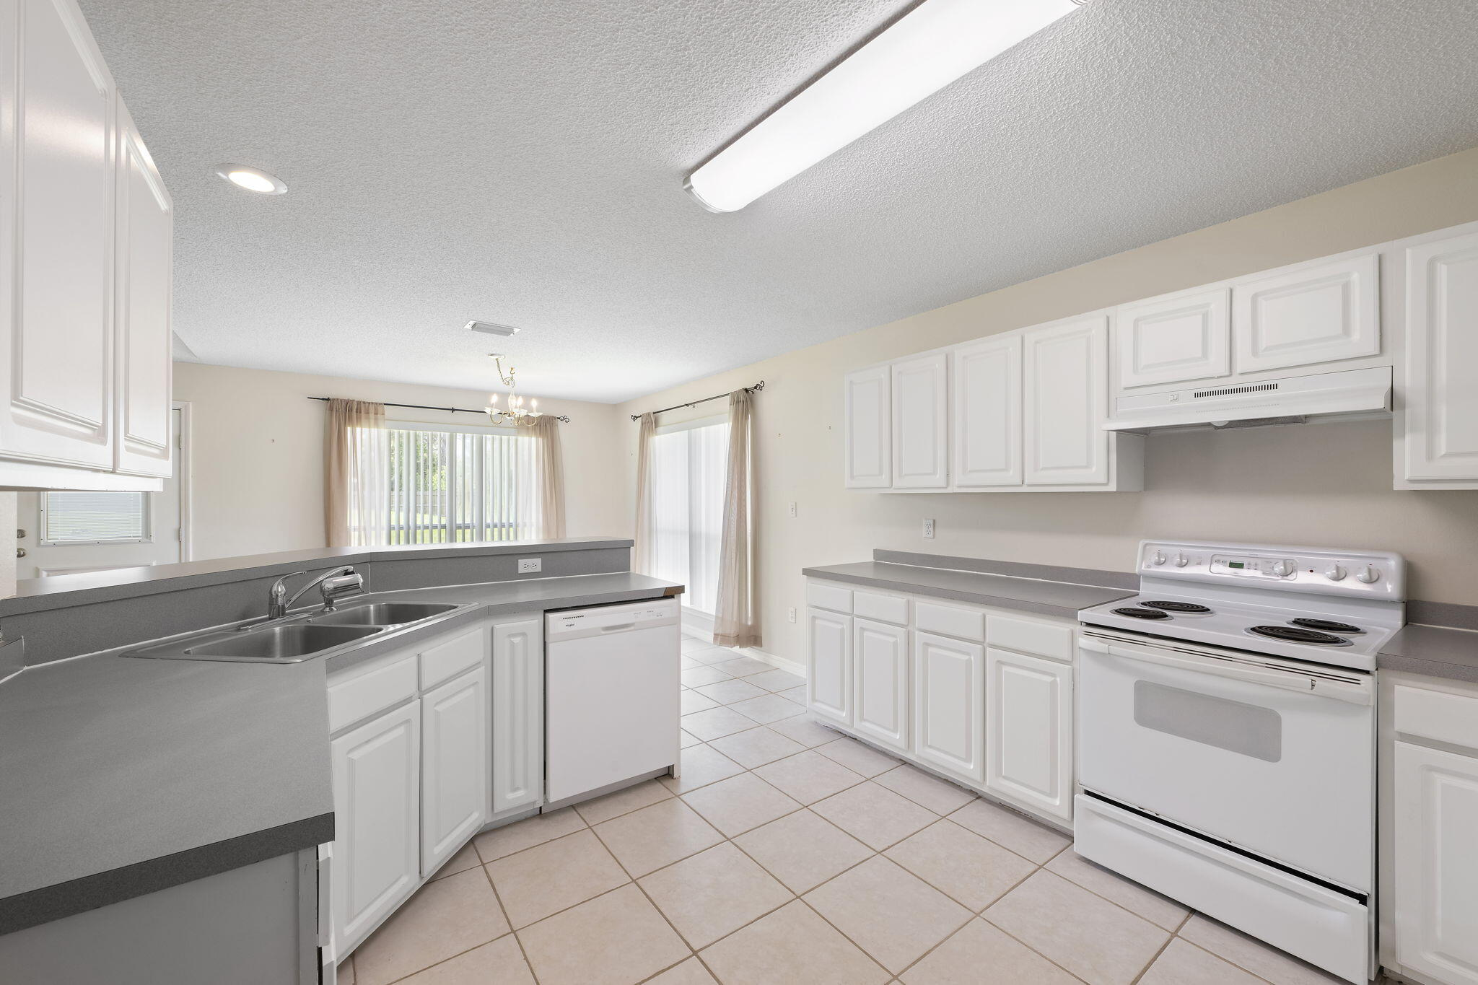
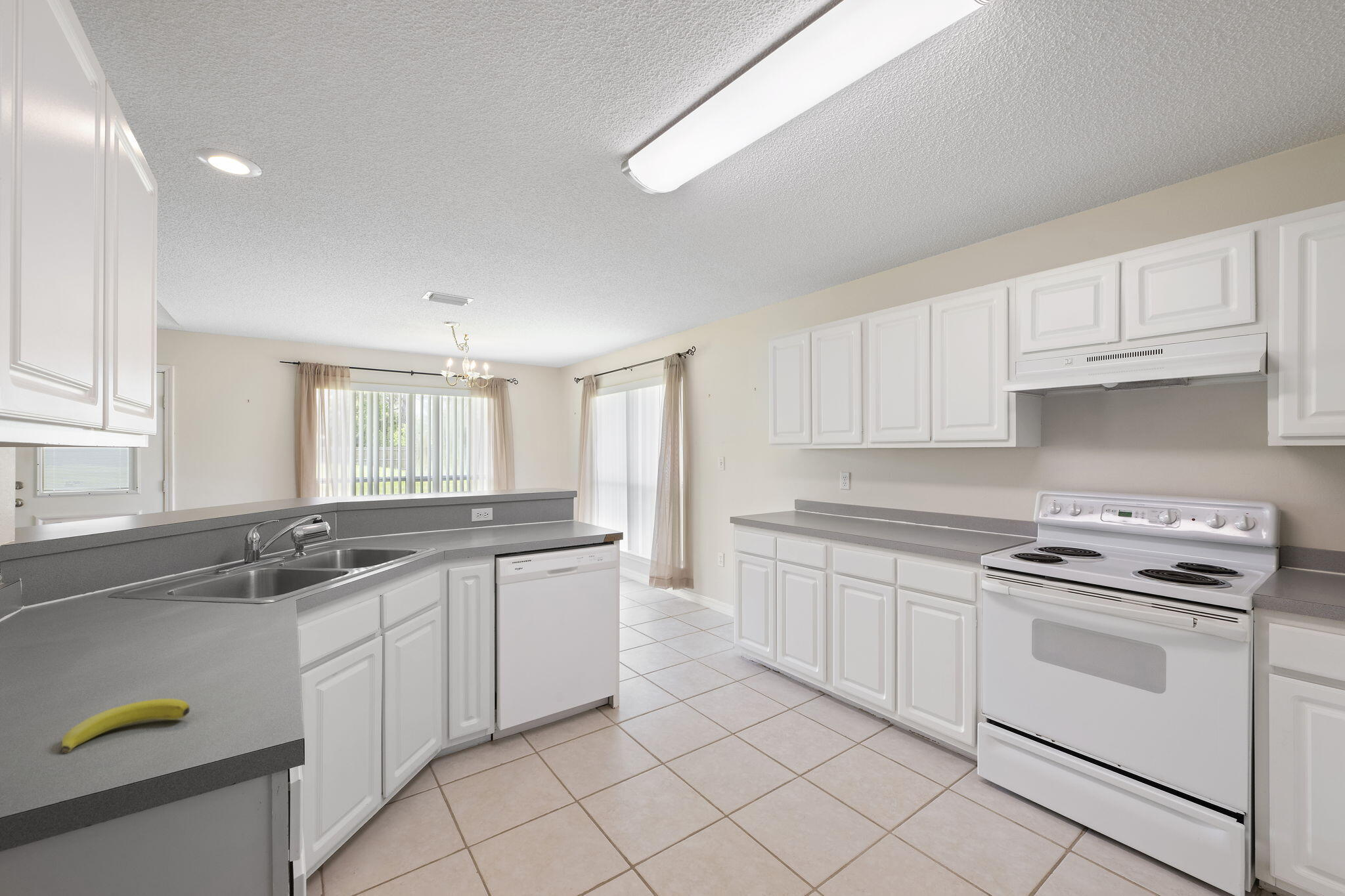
+ banana (127, 719)
